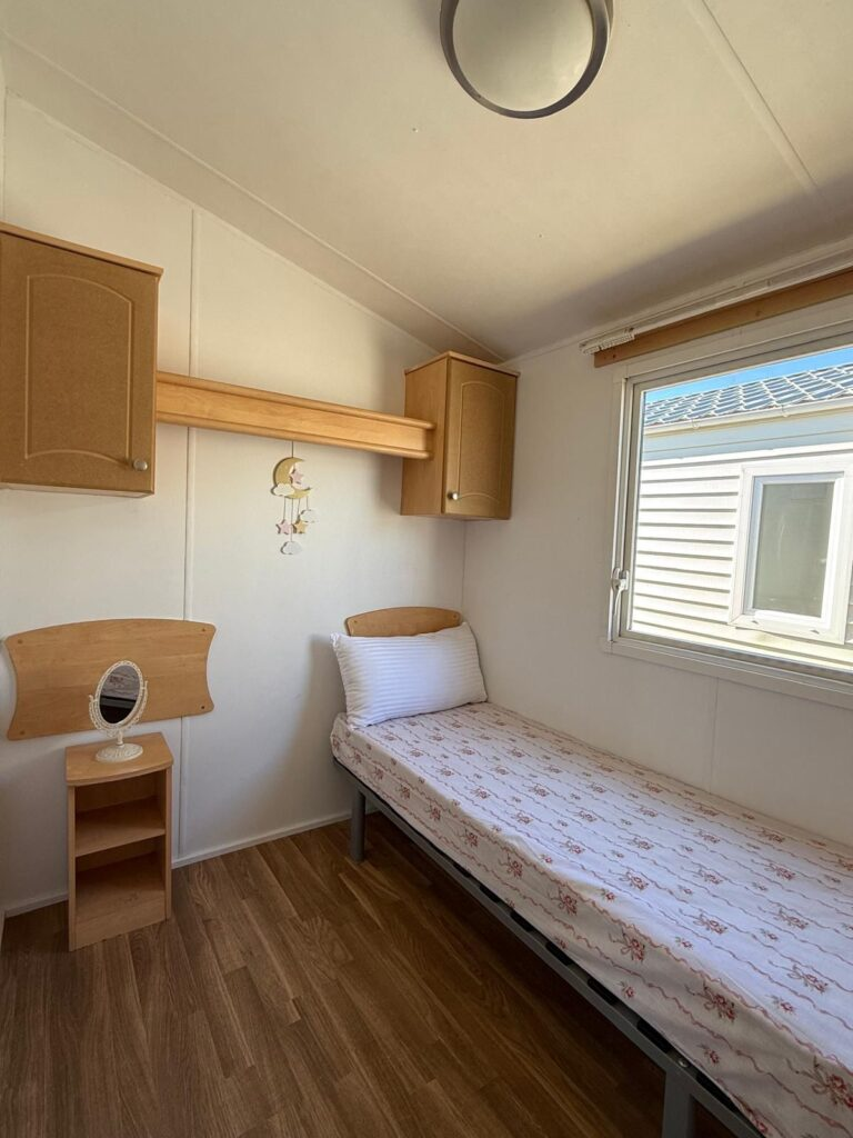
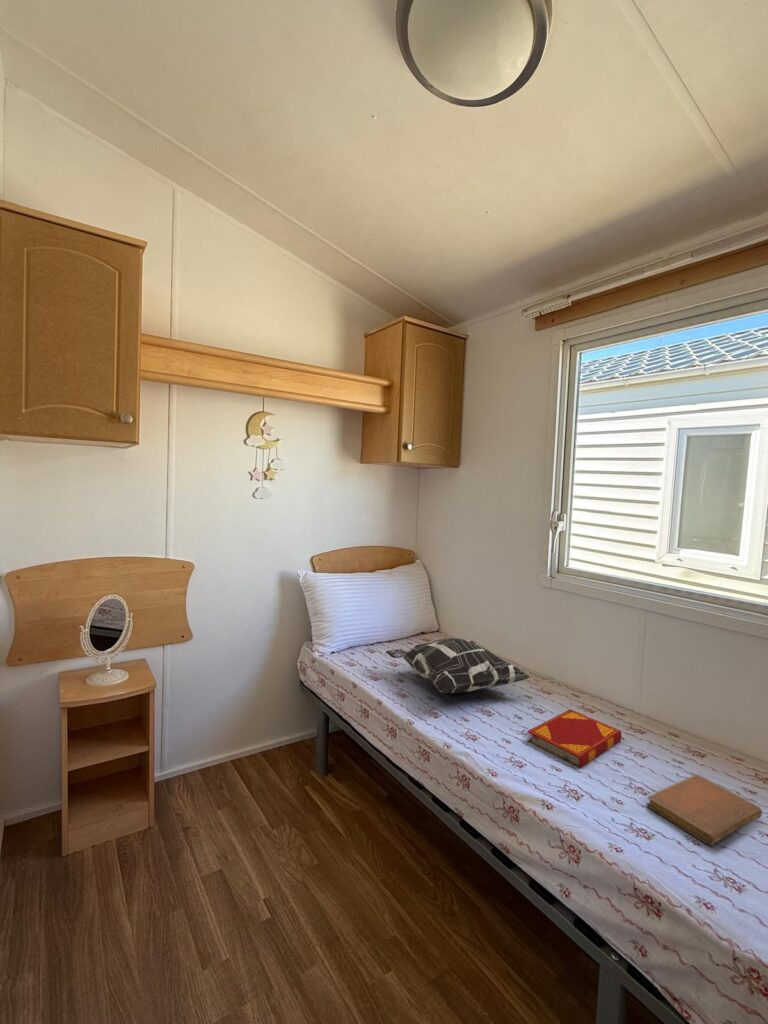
+ hardback book (574, 736)
+ decorative pillow (453, 663)
+ notebook (703, 806)
